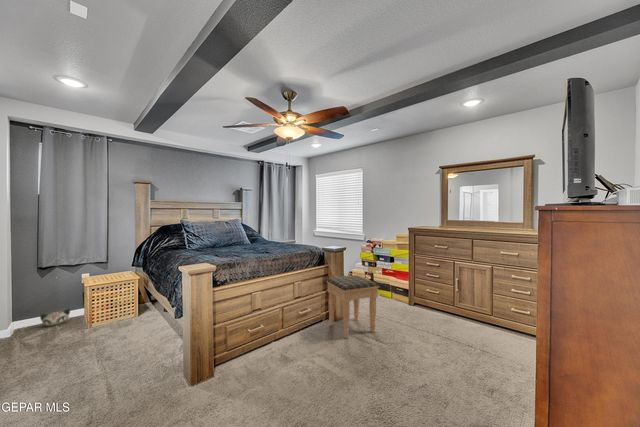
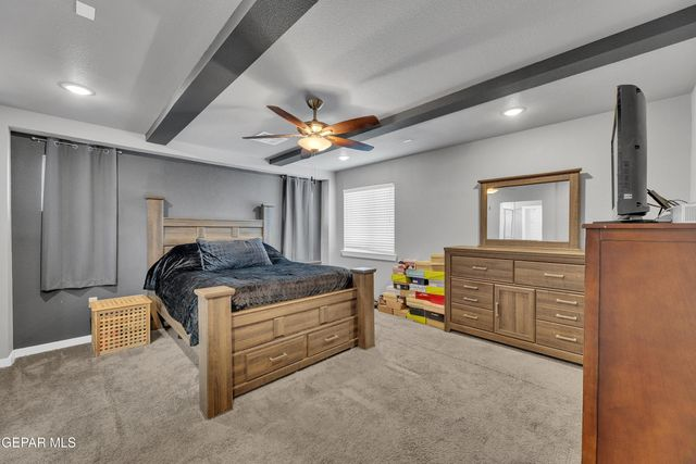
- footstool (354, 304)
- plush toy (55, 317)
